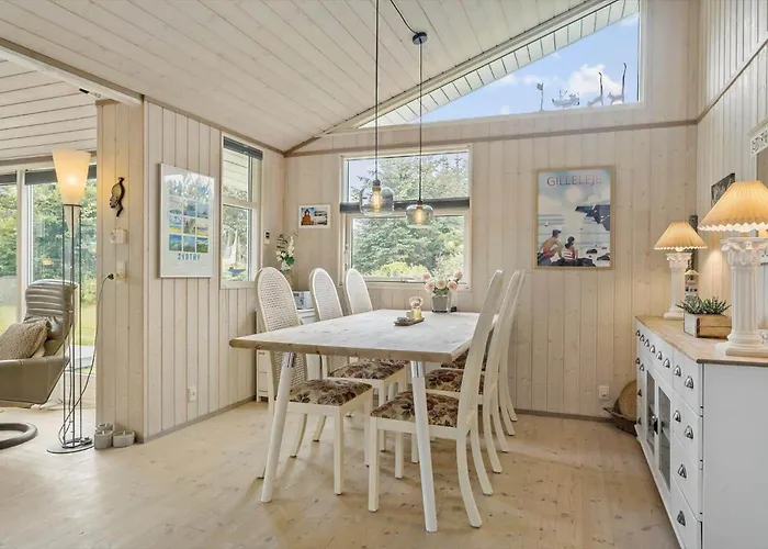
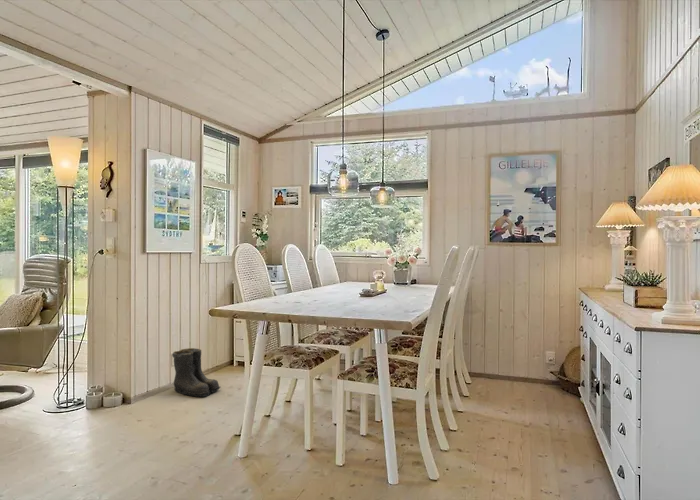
+ boots (195, 371)
